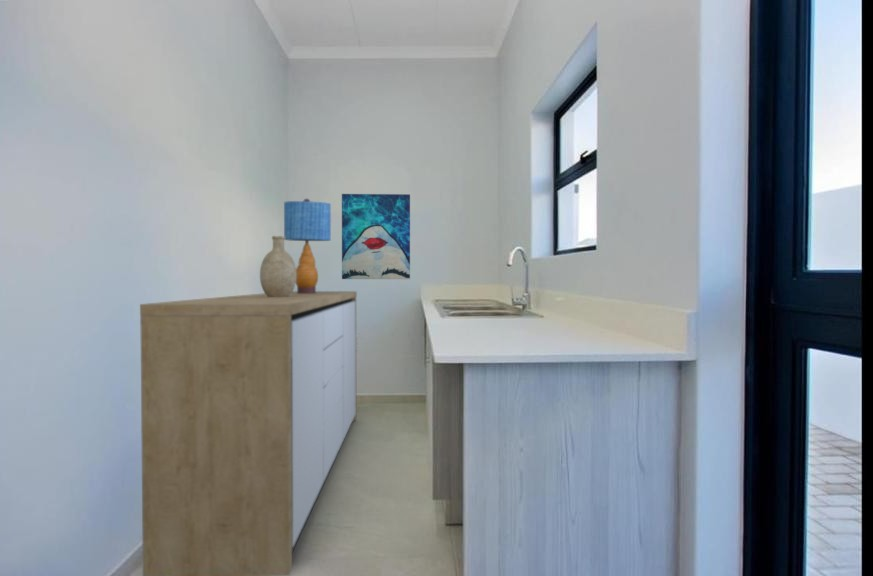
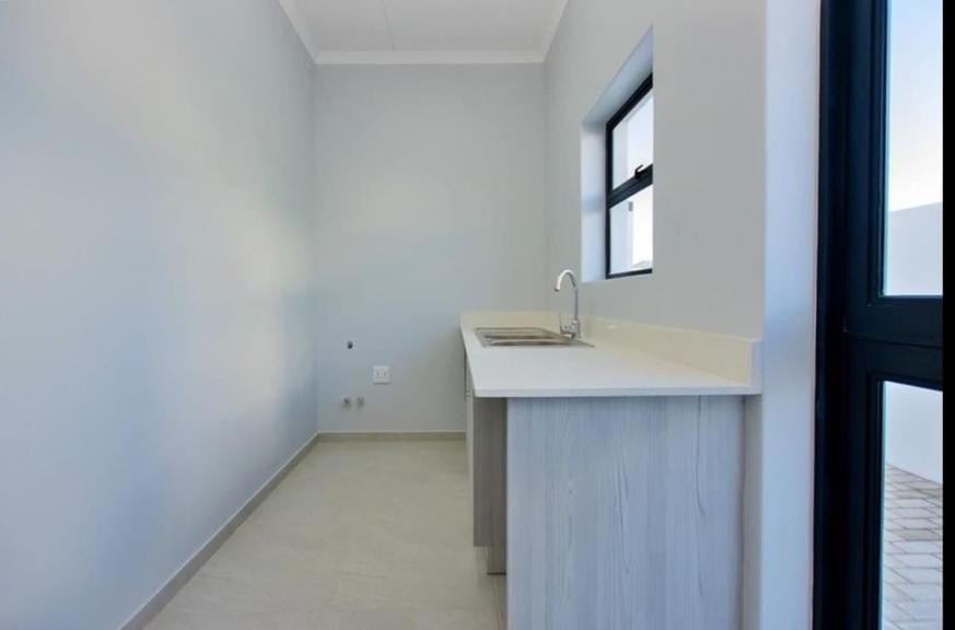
- wall art (376, 236)
- table lamp (307, 245)
- decorative vase (278, 266)
- sideboard (287, 384)
